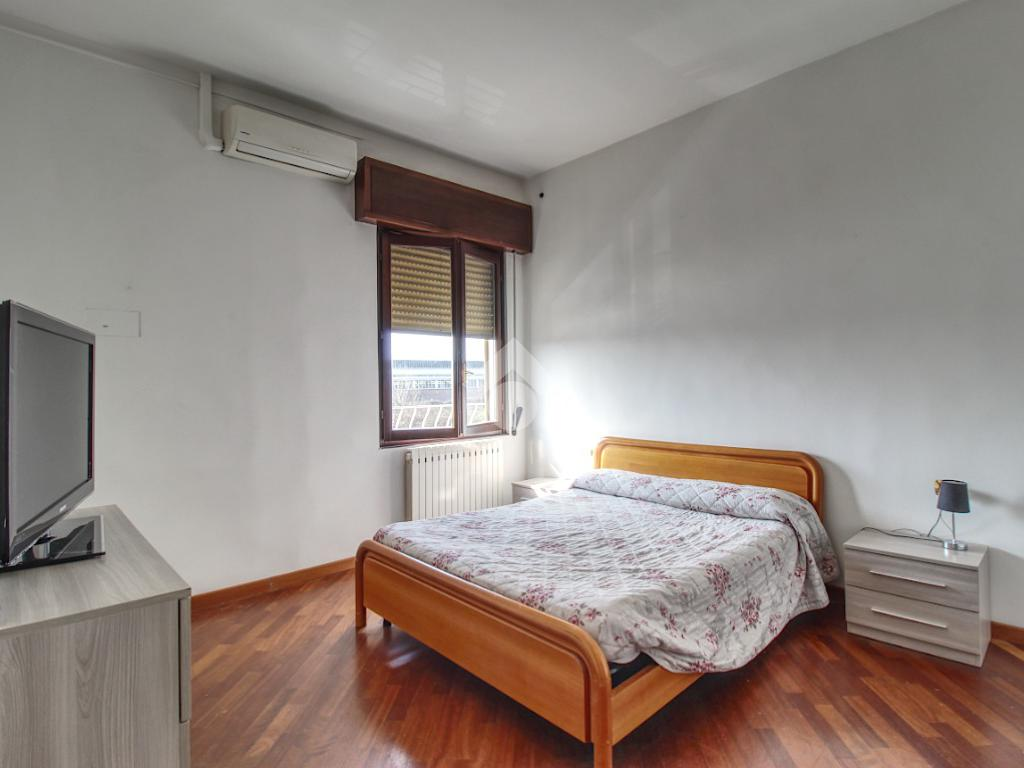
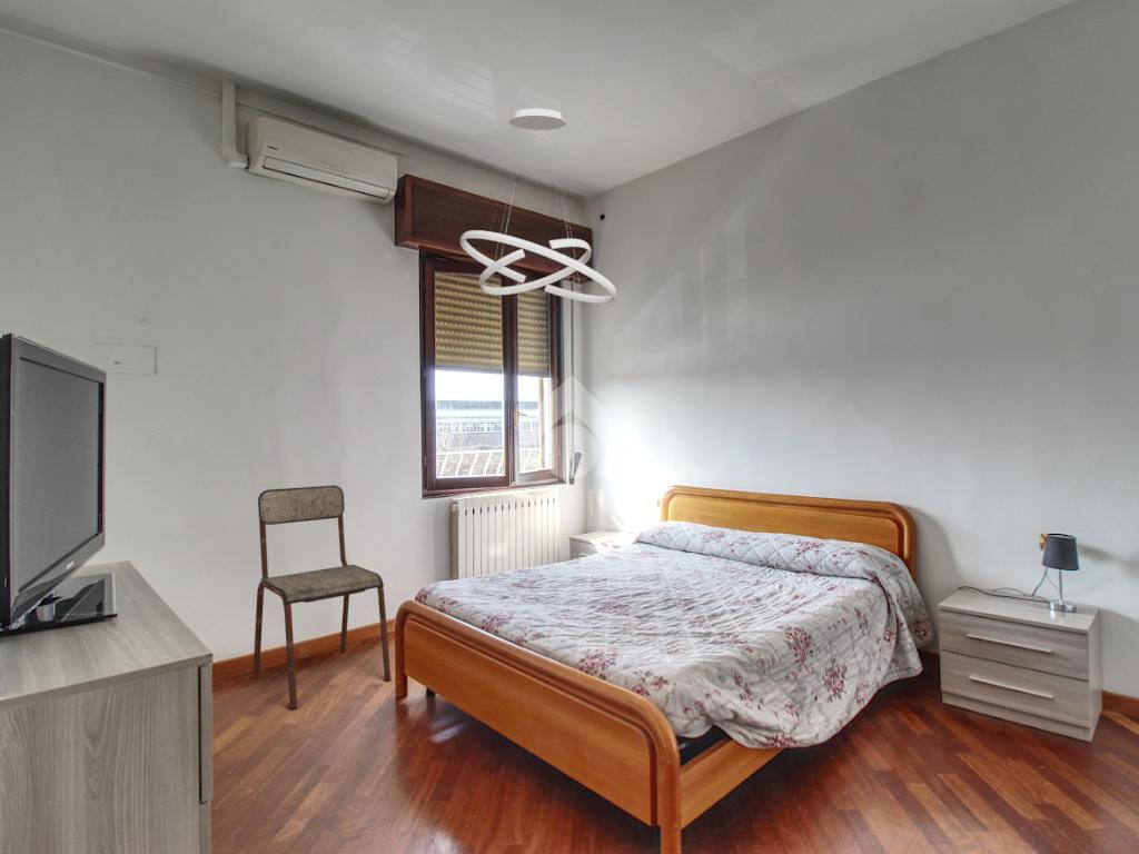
+ ceiling light fixture (557, 200)
+ chair (320, 583)
